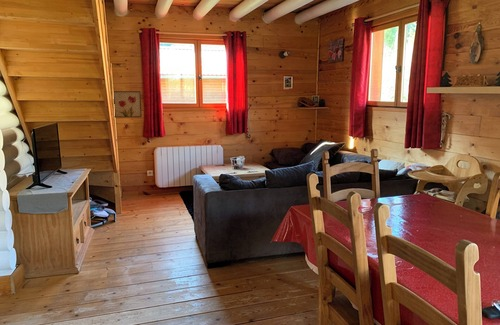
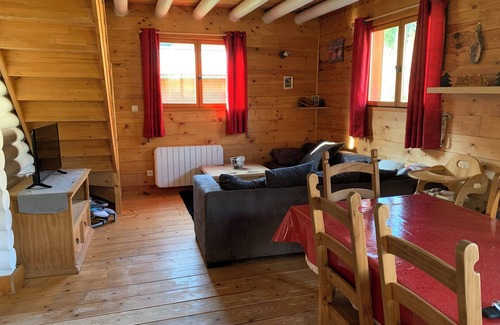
- wall art (127, 104)
